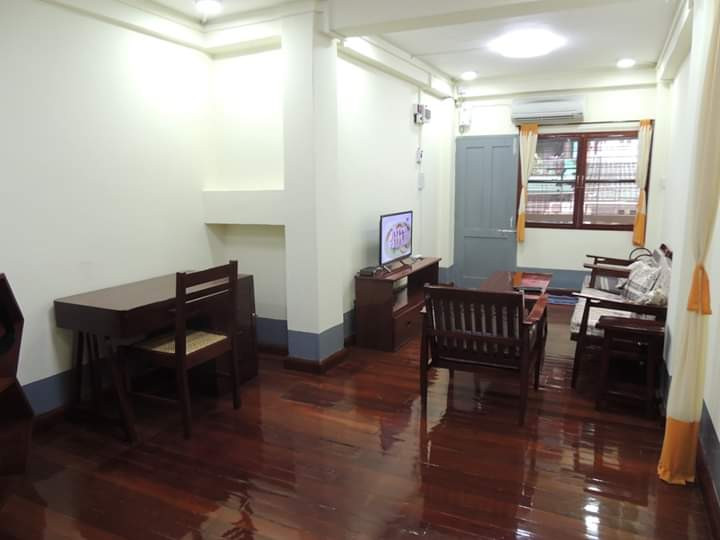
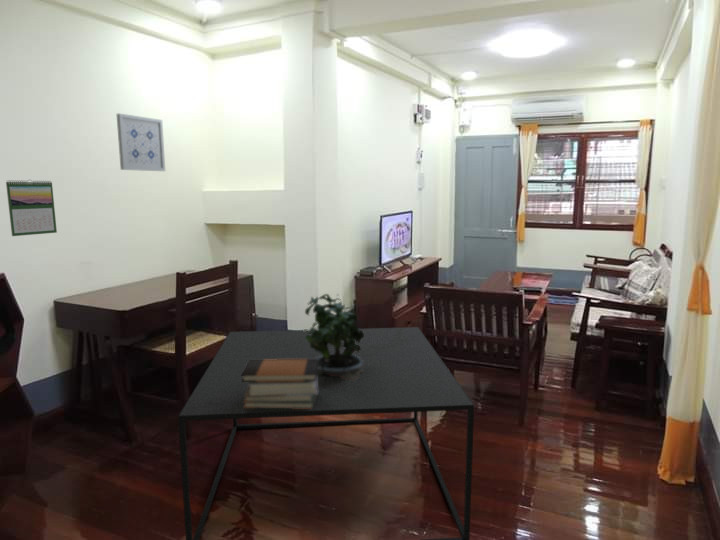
+ coffee table (327, 421)
+ wall art (142, 143)
+ calendar (32, 207)
+ potted plant (334, 329)
+ book stack (282, 382)
